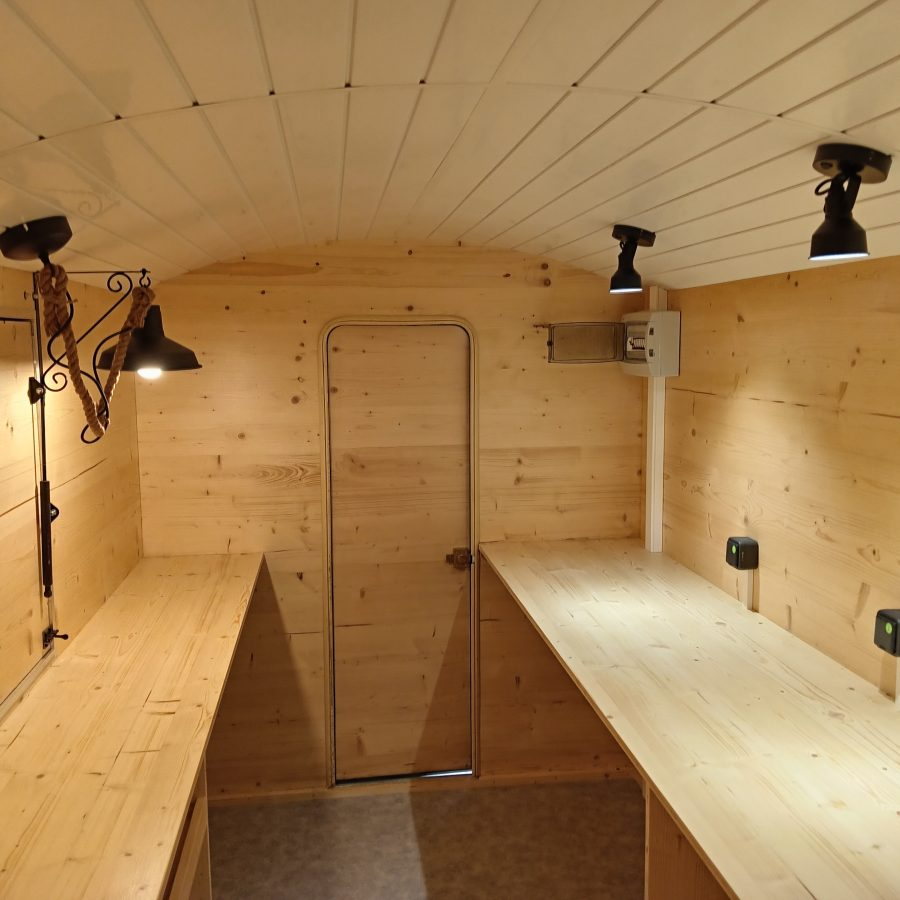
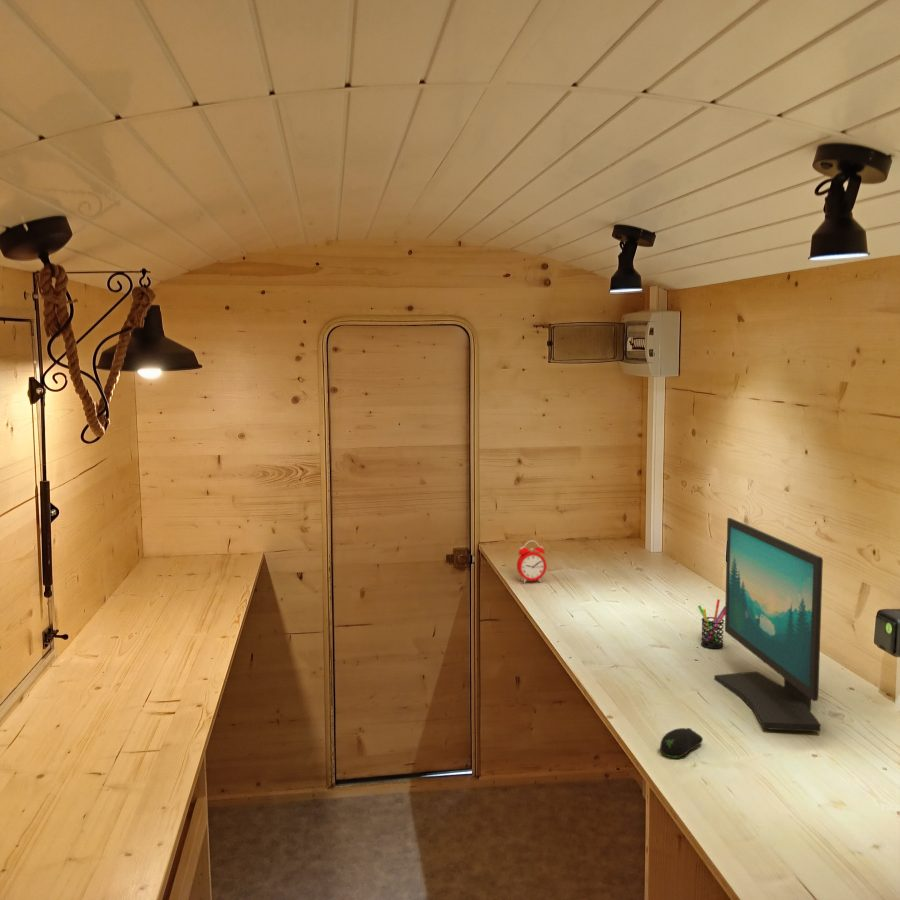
+ computer mouse (680, 738)
+ pen holder (710, 622)
+ alarm clock (531, 561)
+ computer monitor (770, 619)
